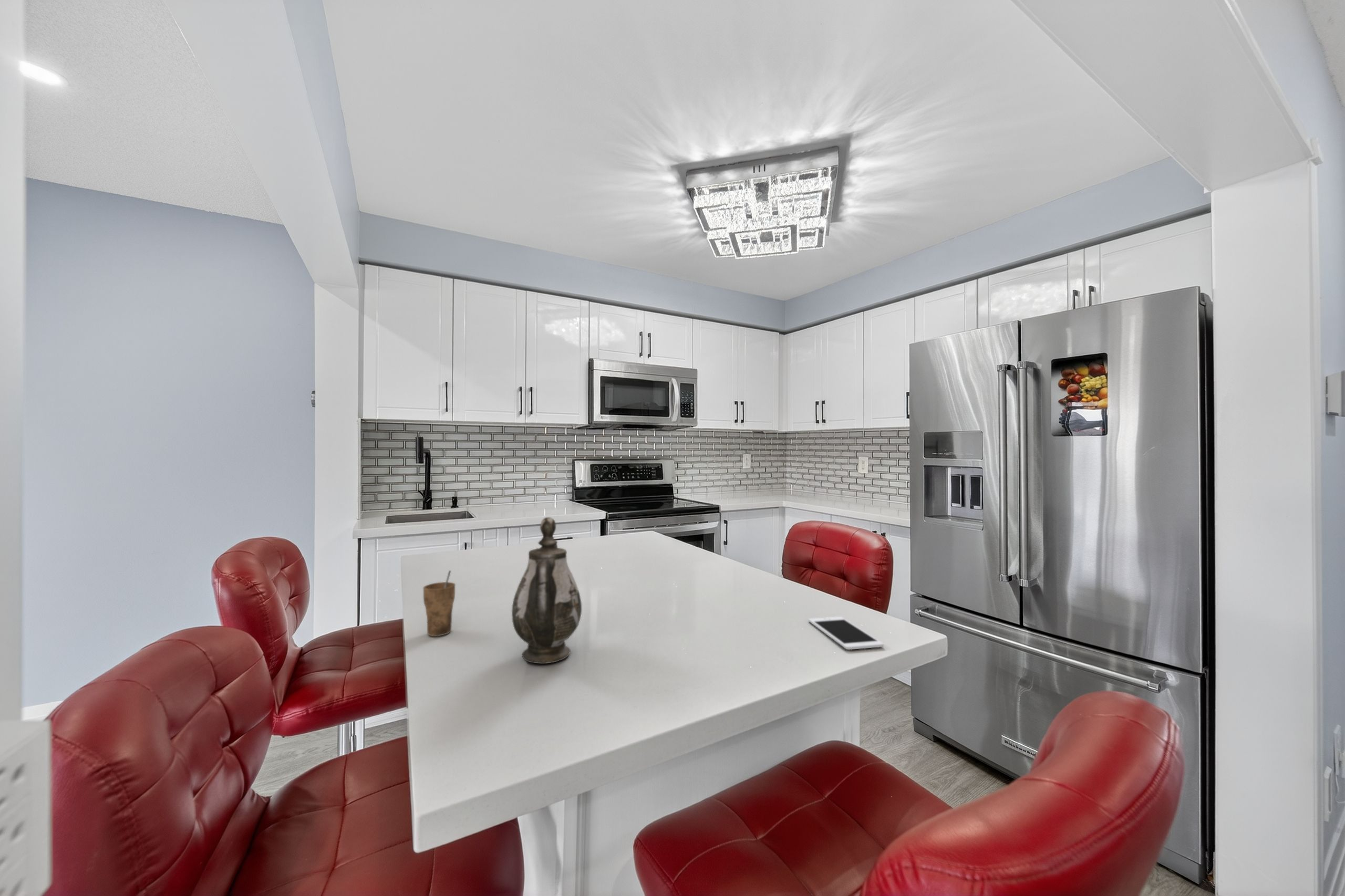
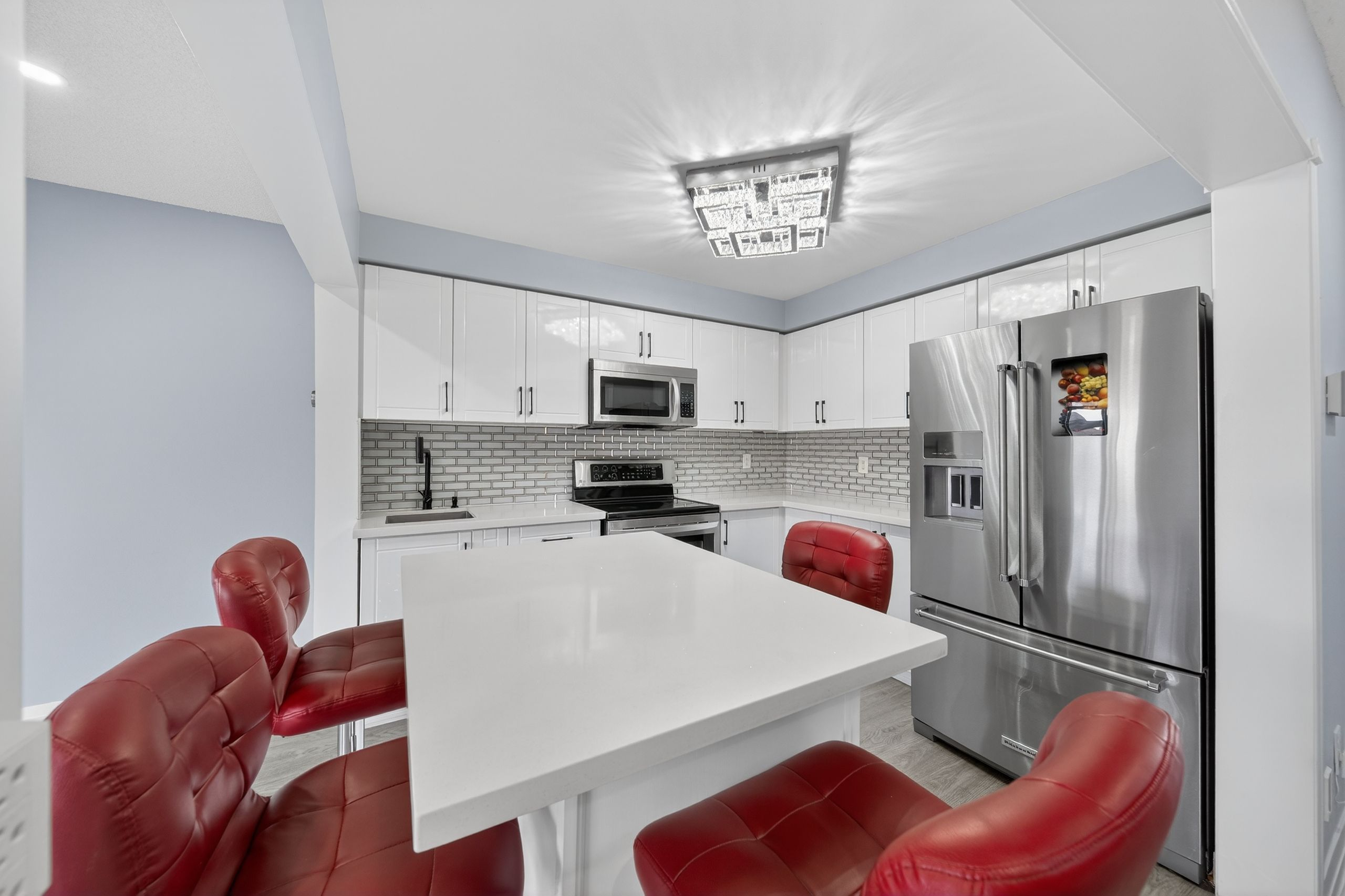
- teapot (547, 585)
- cup (439, 603)
- cell phone (843, 631)
